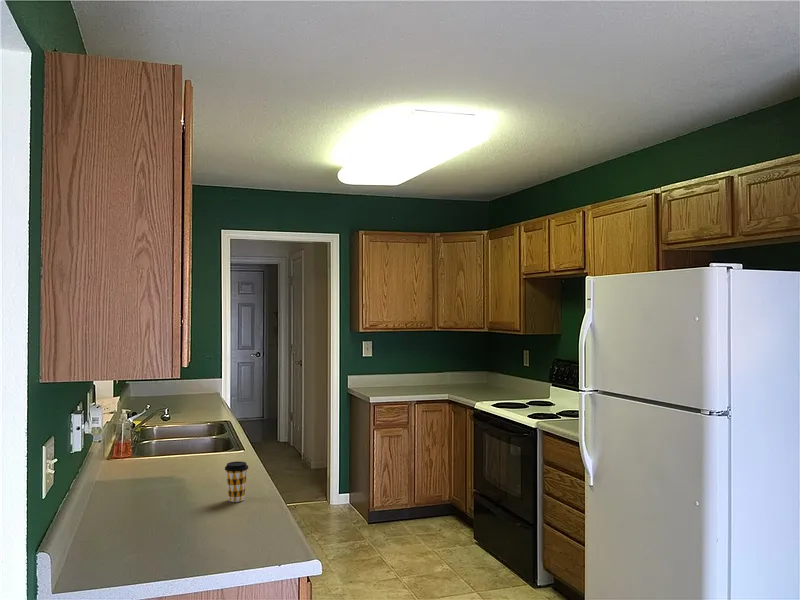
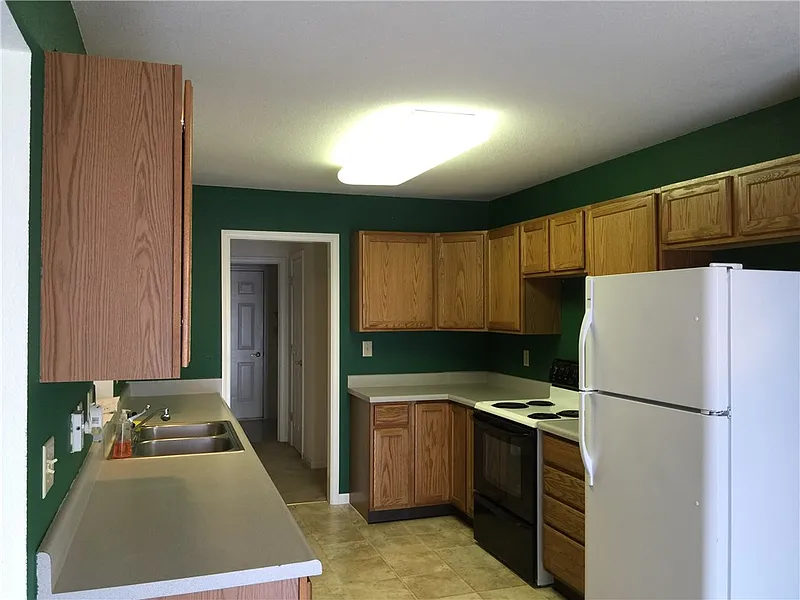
- coffee cup (236, 481)
